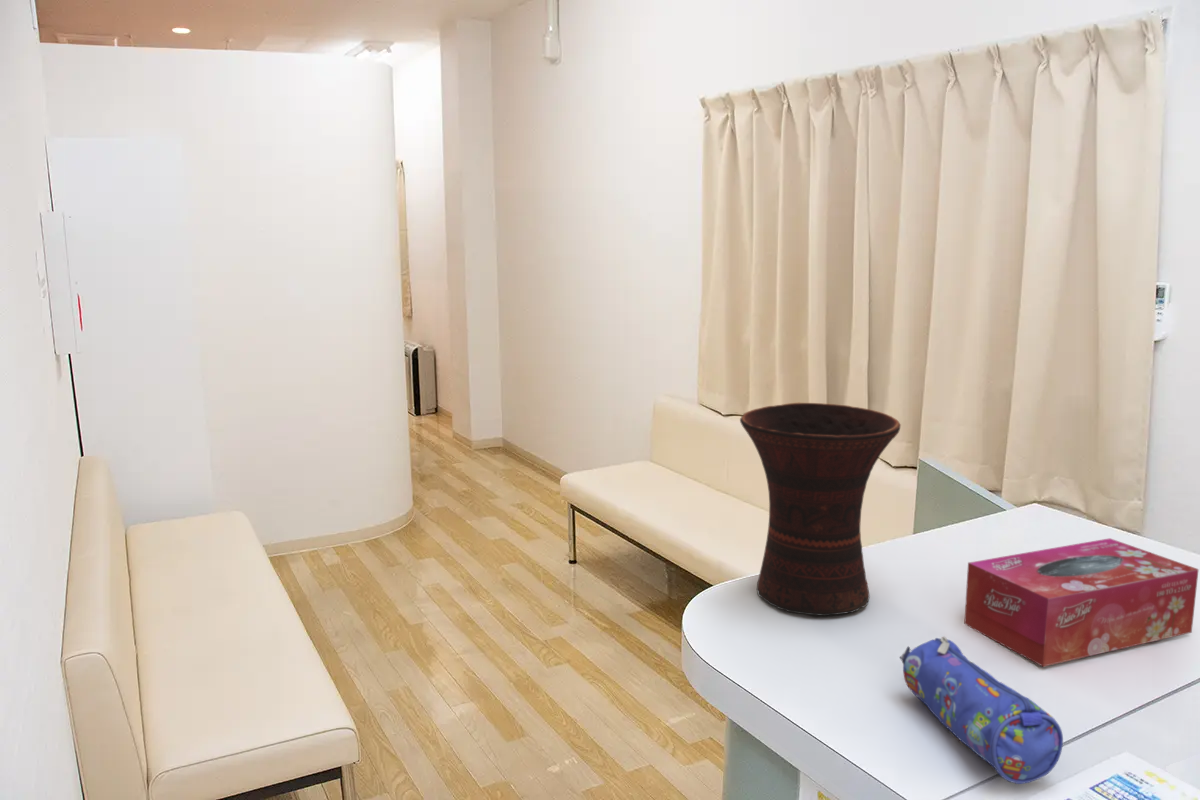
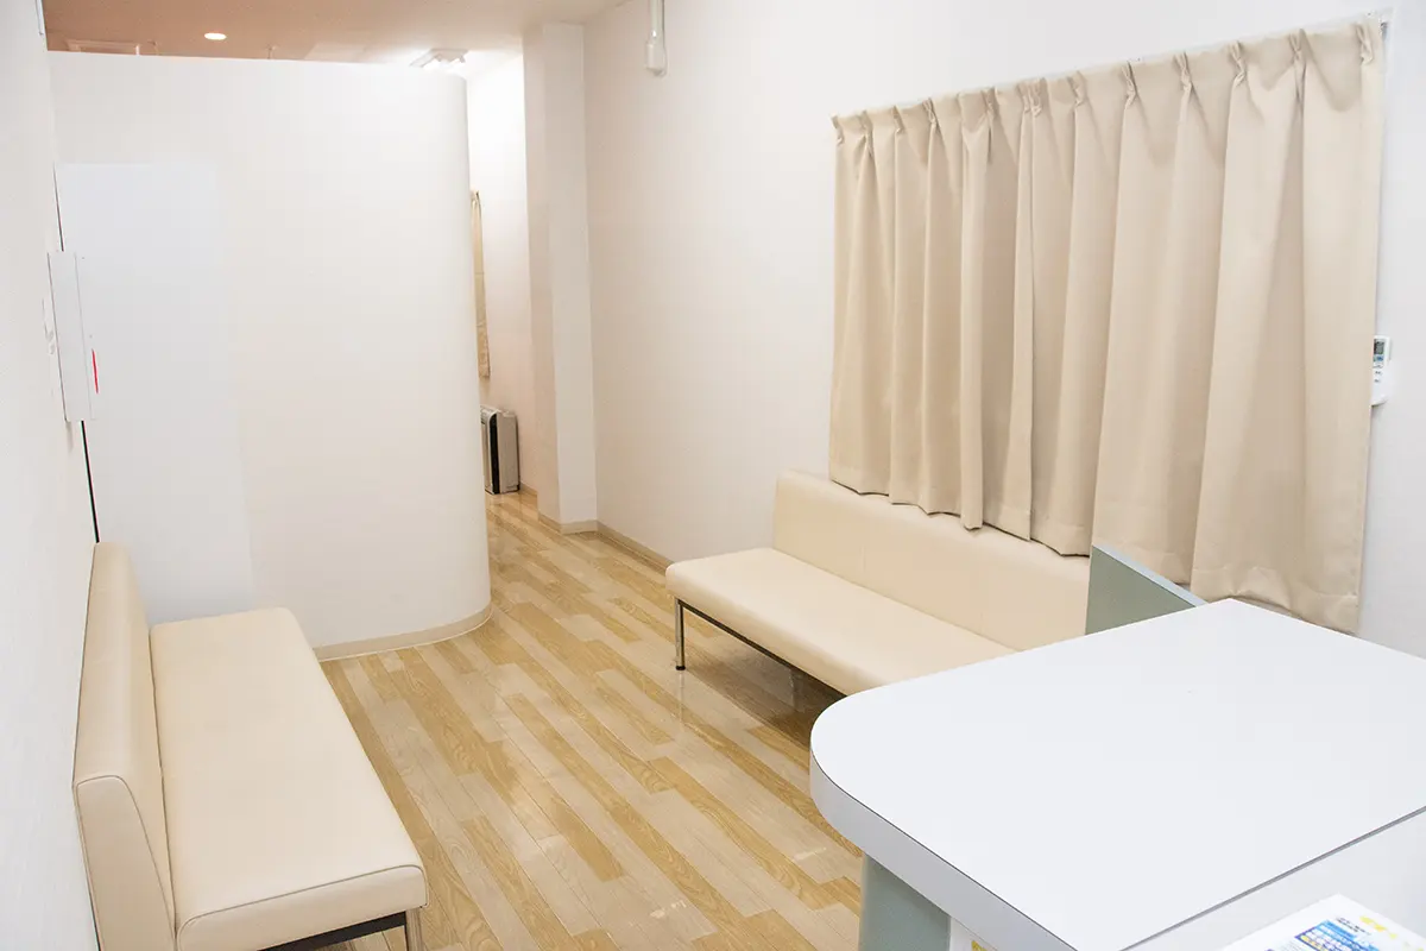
- vase (816, 507)
- tissue box (1079, 597)
- pencil case (975, 701)
